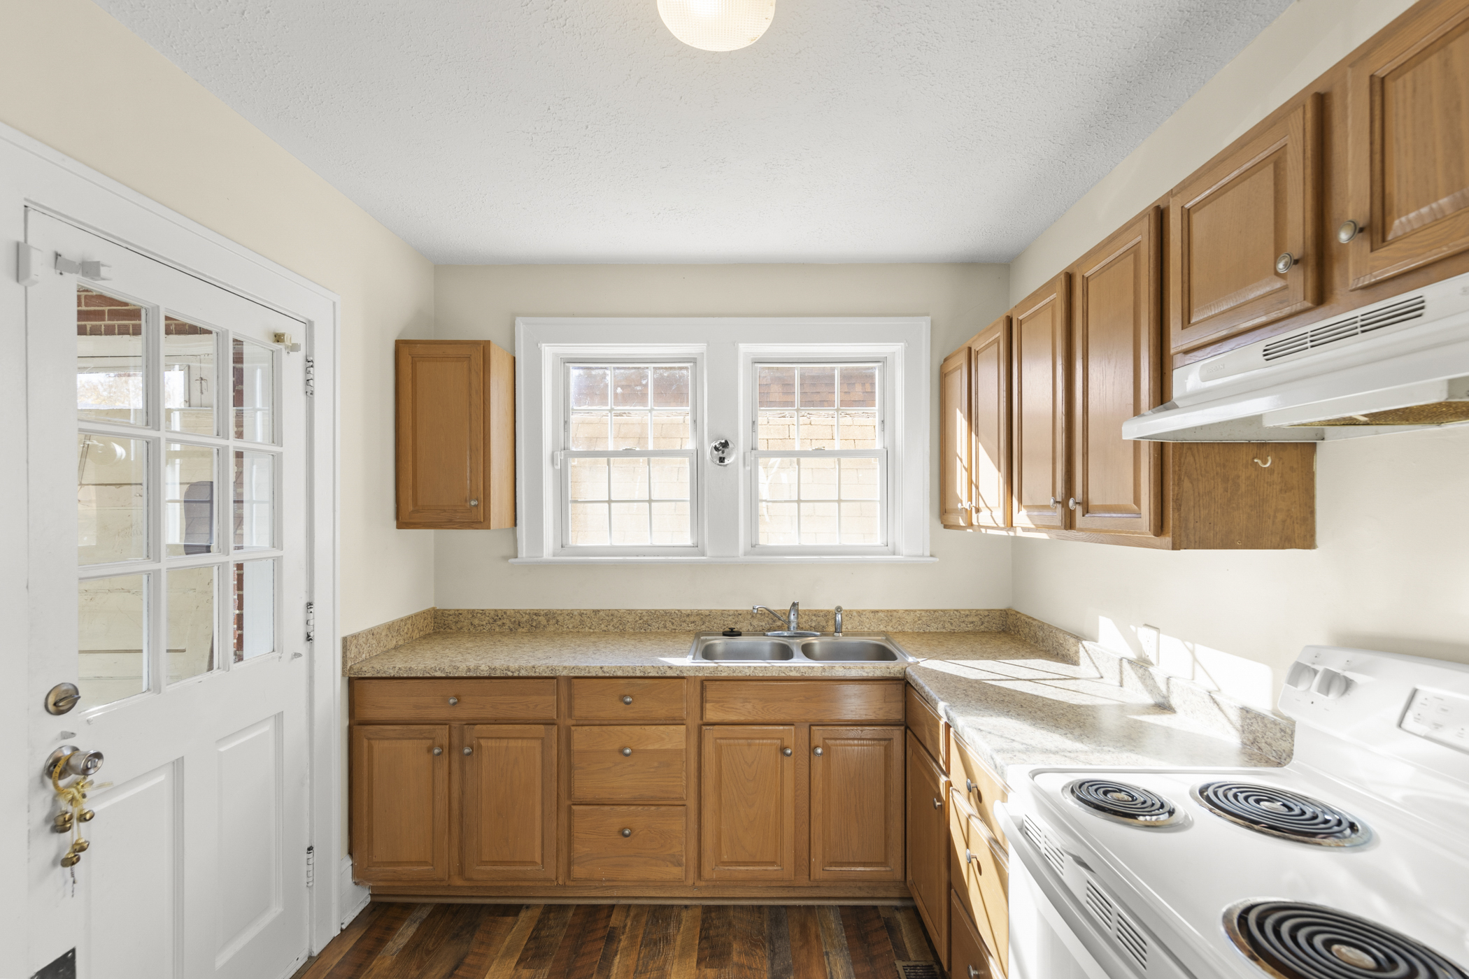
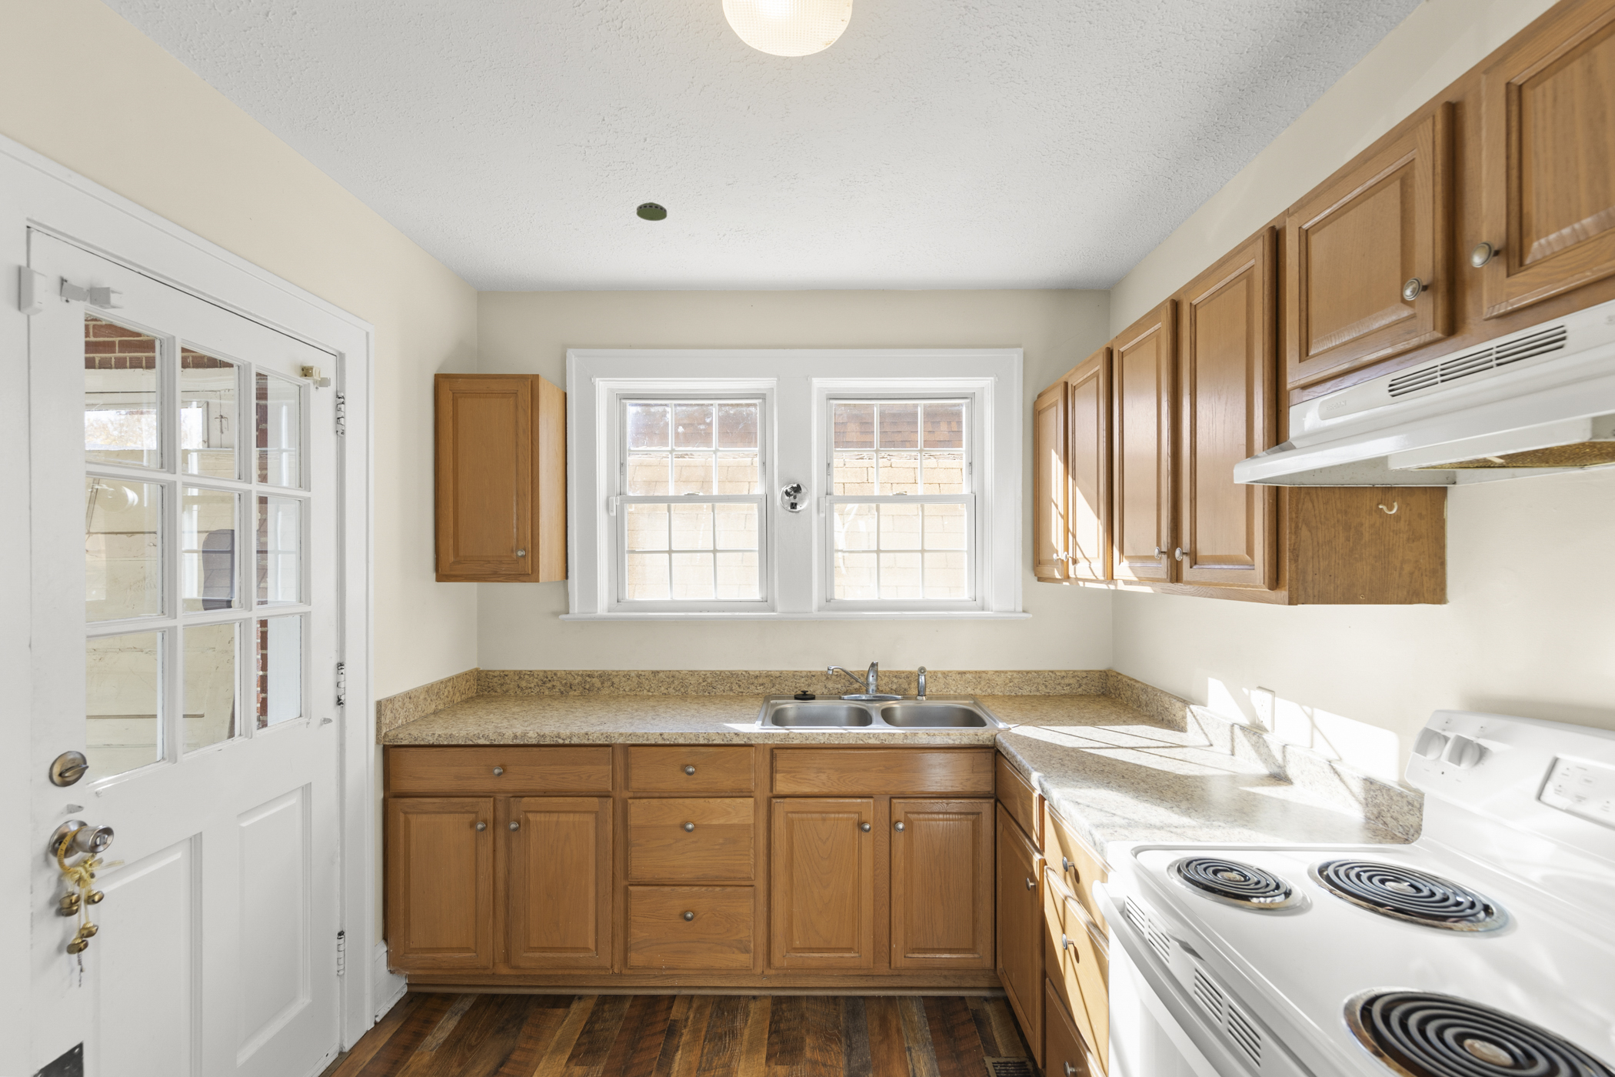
+ smoke detector (651, 210)
